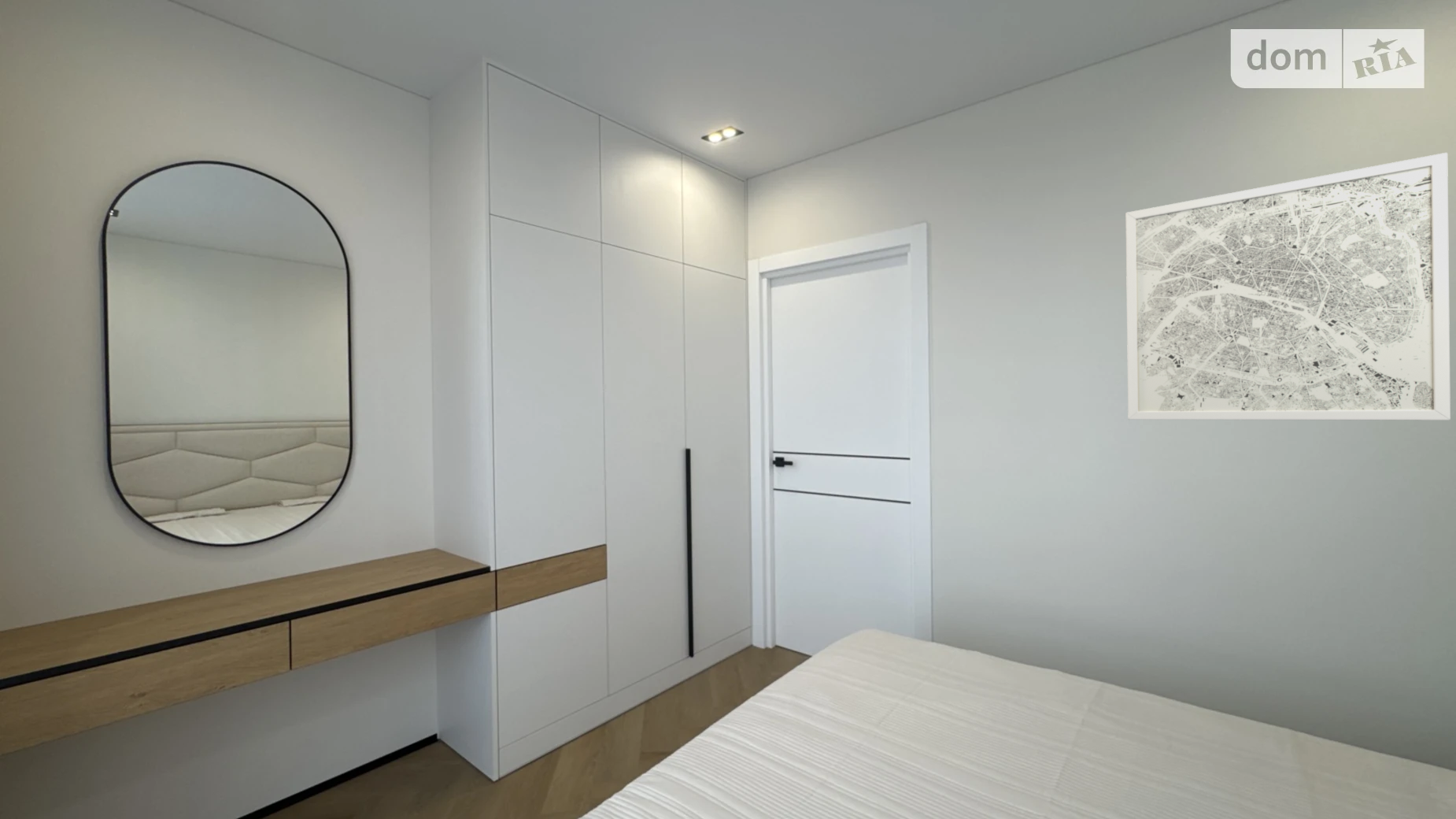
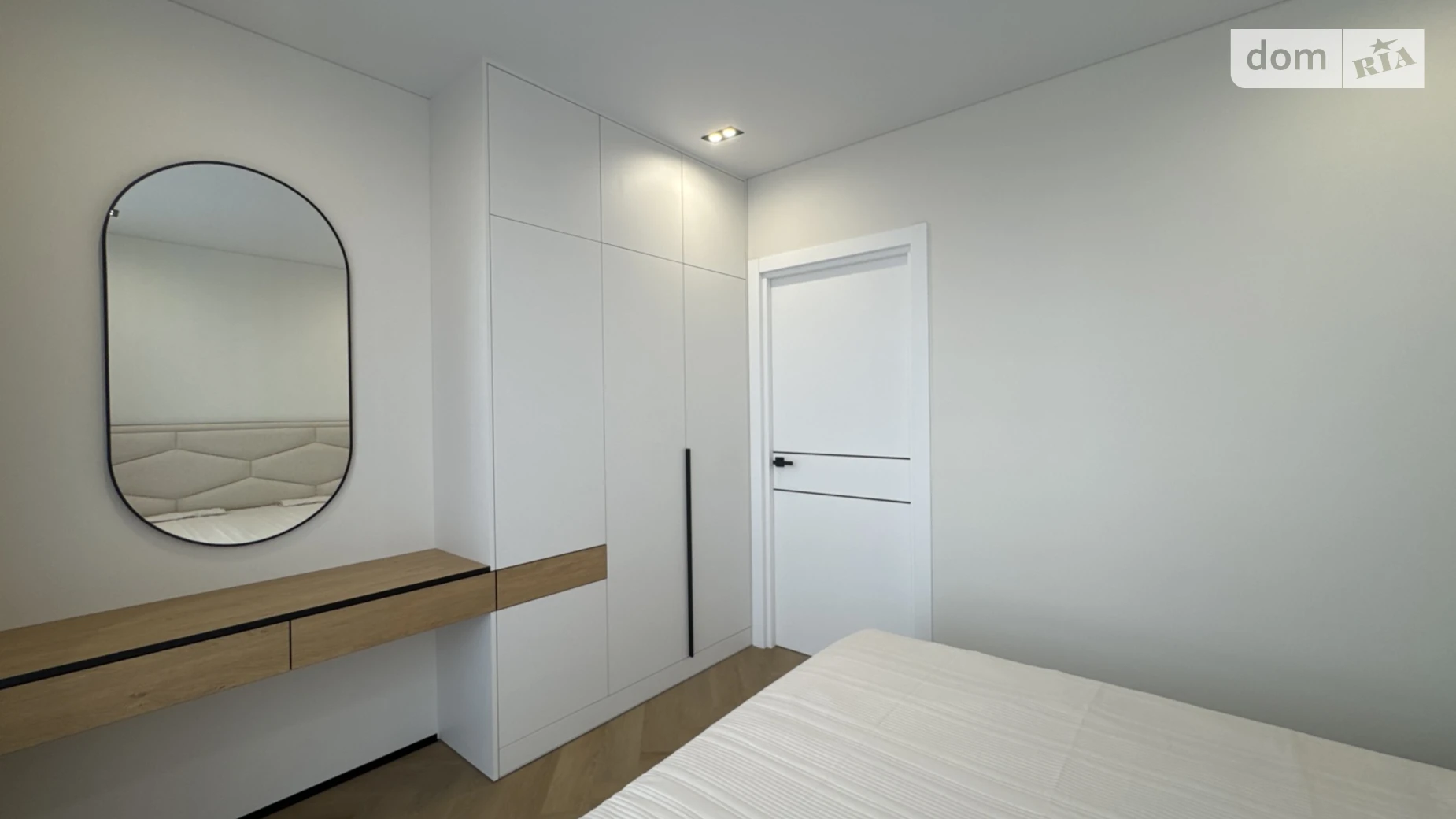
- wall art (1266, 303)
